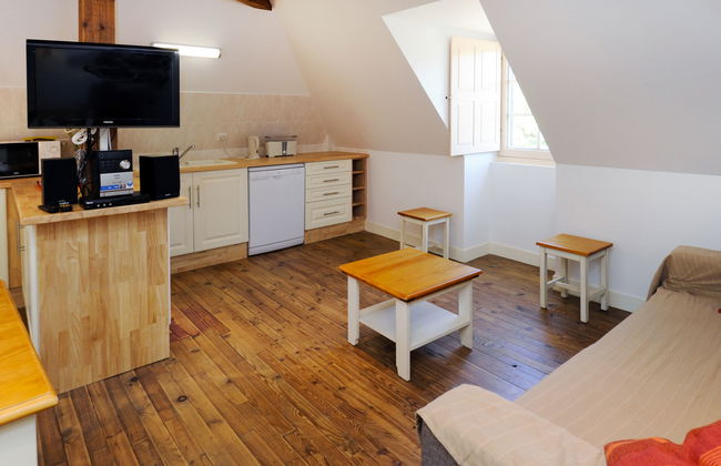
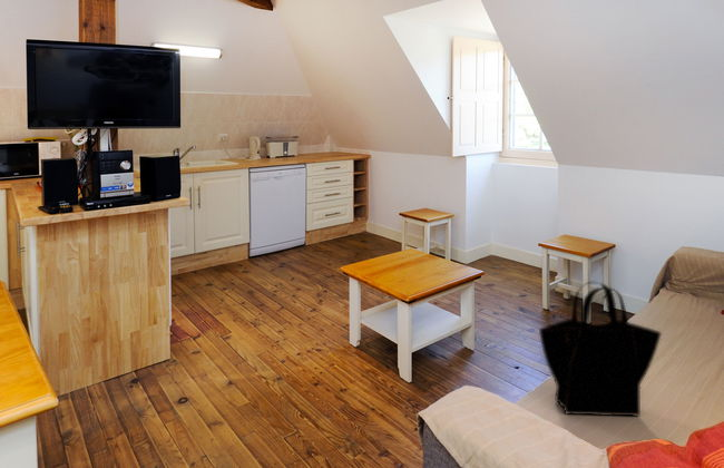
+ tote bag (598, 348)
